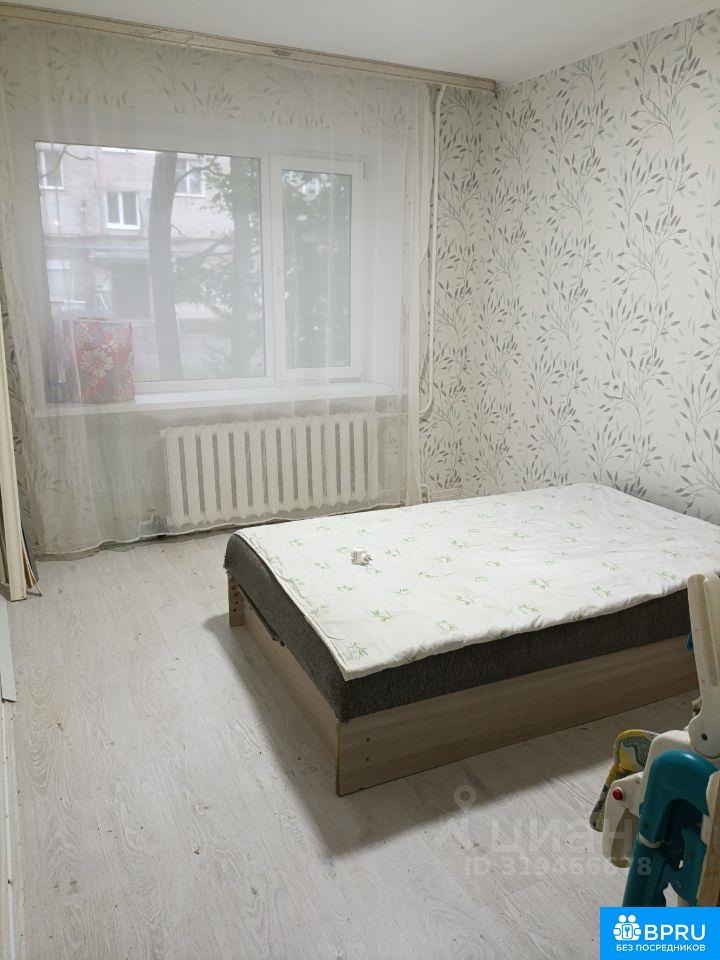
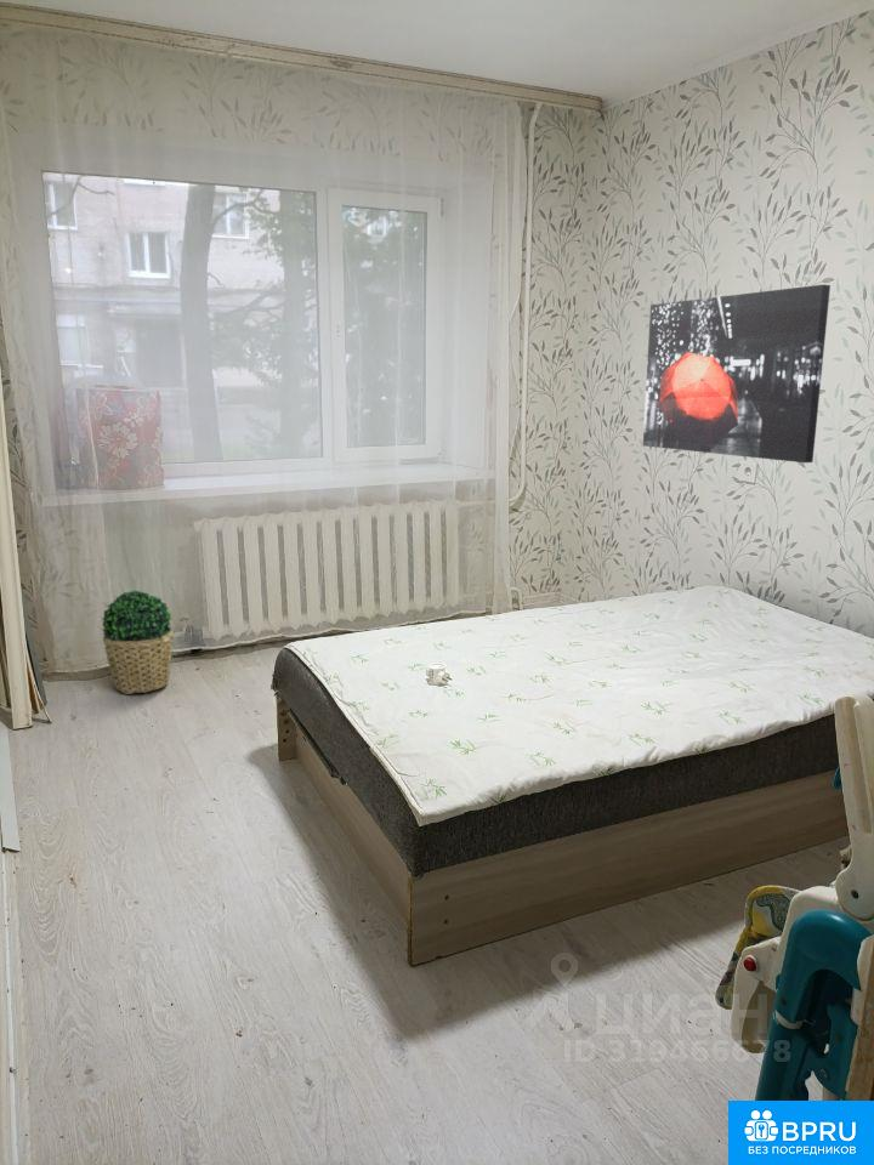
+ potted plant (137, 640)
+ wall art (723, 376)
